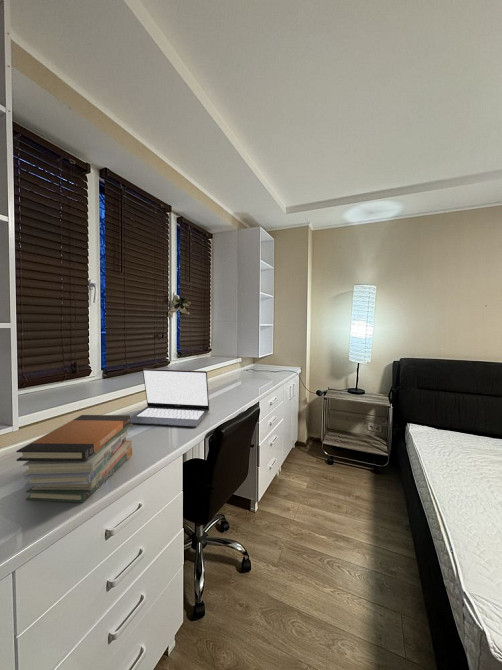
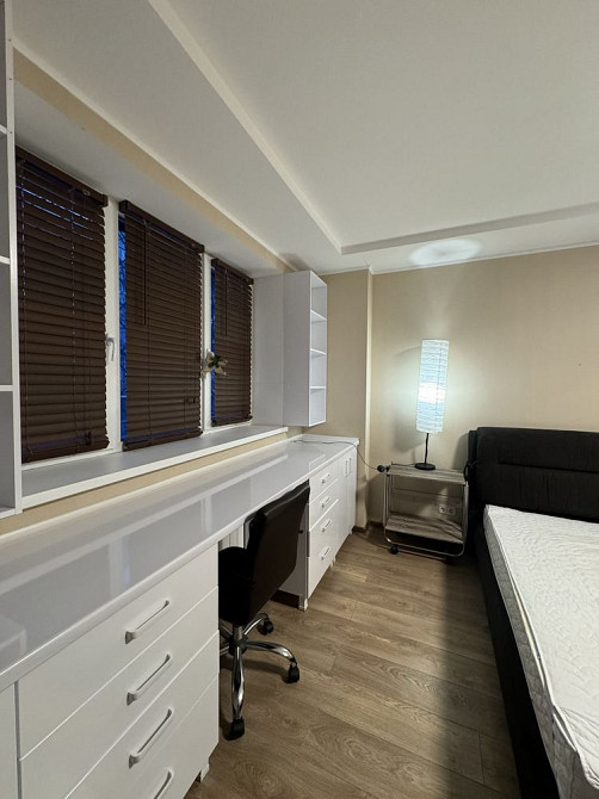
- laptop (169, 394)
- book stack (84, 452)
